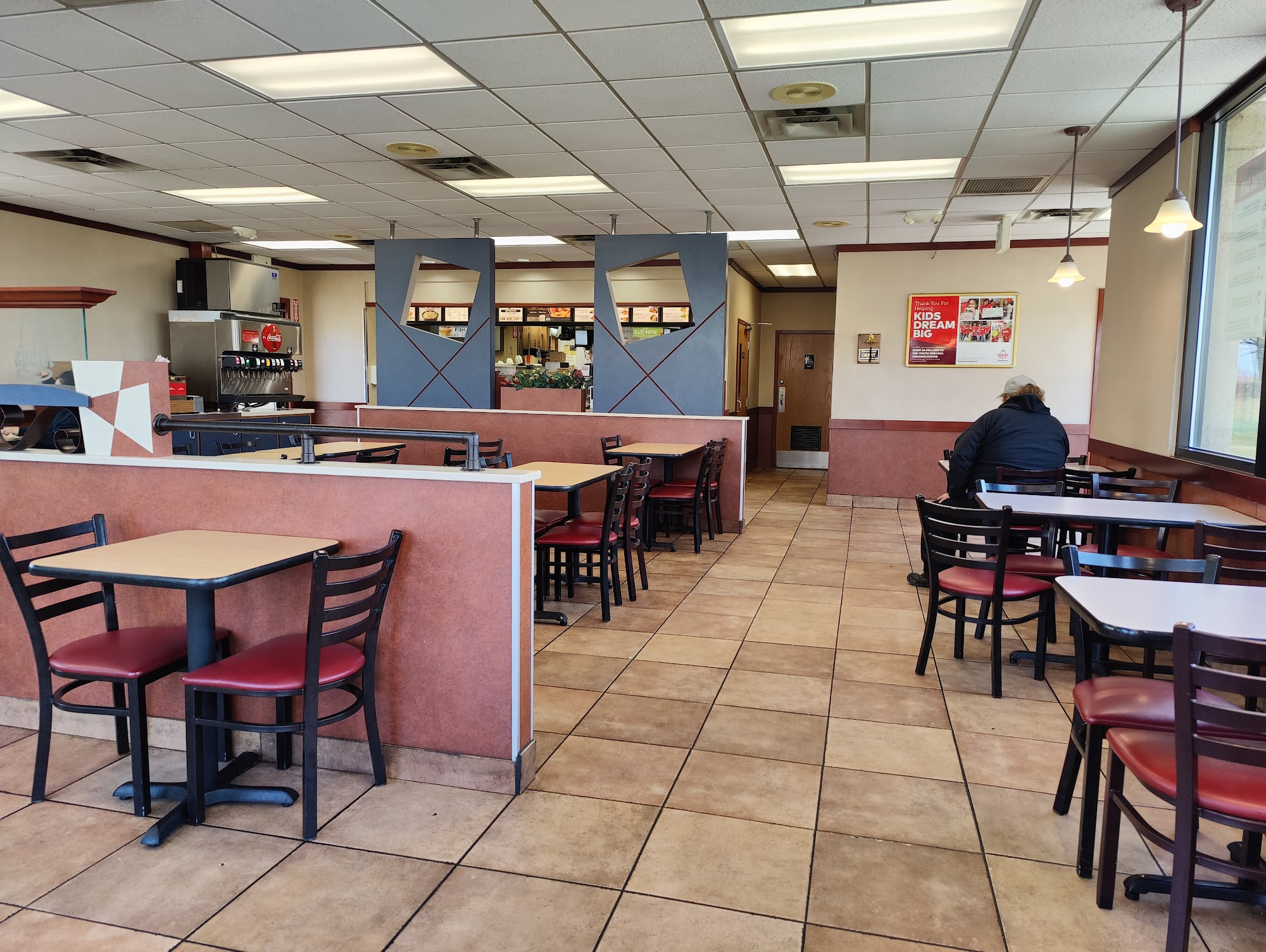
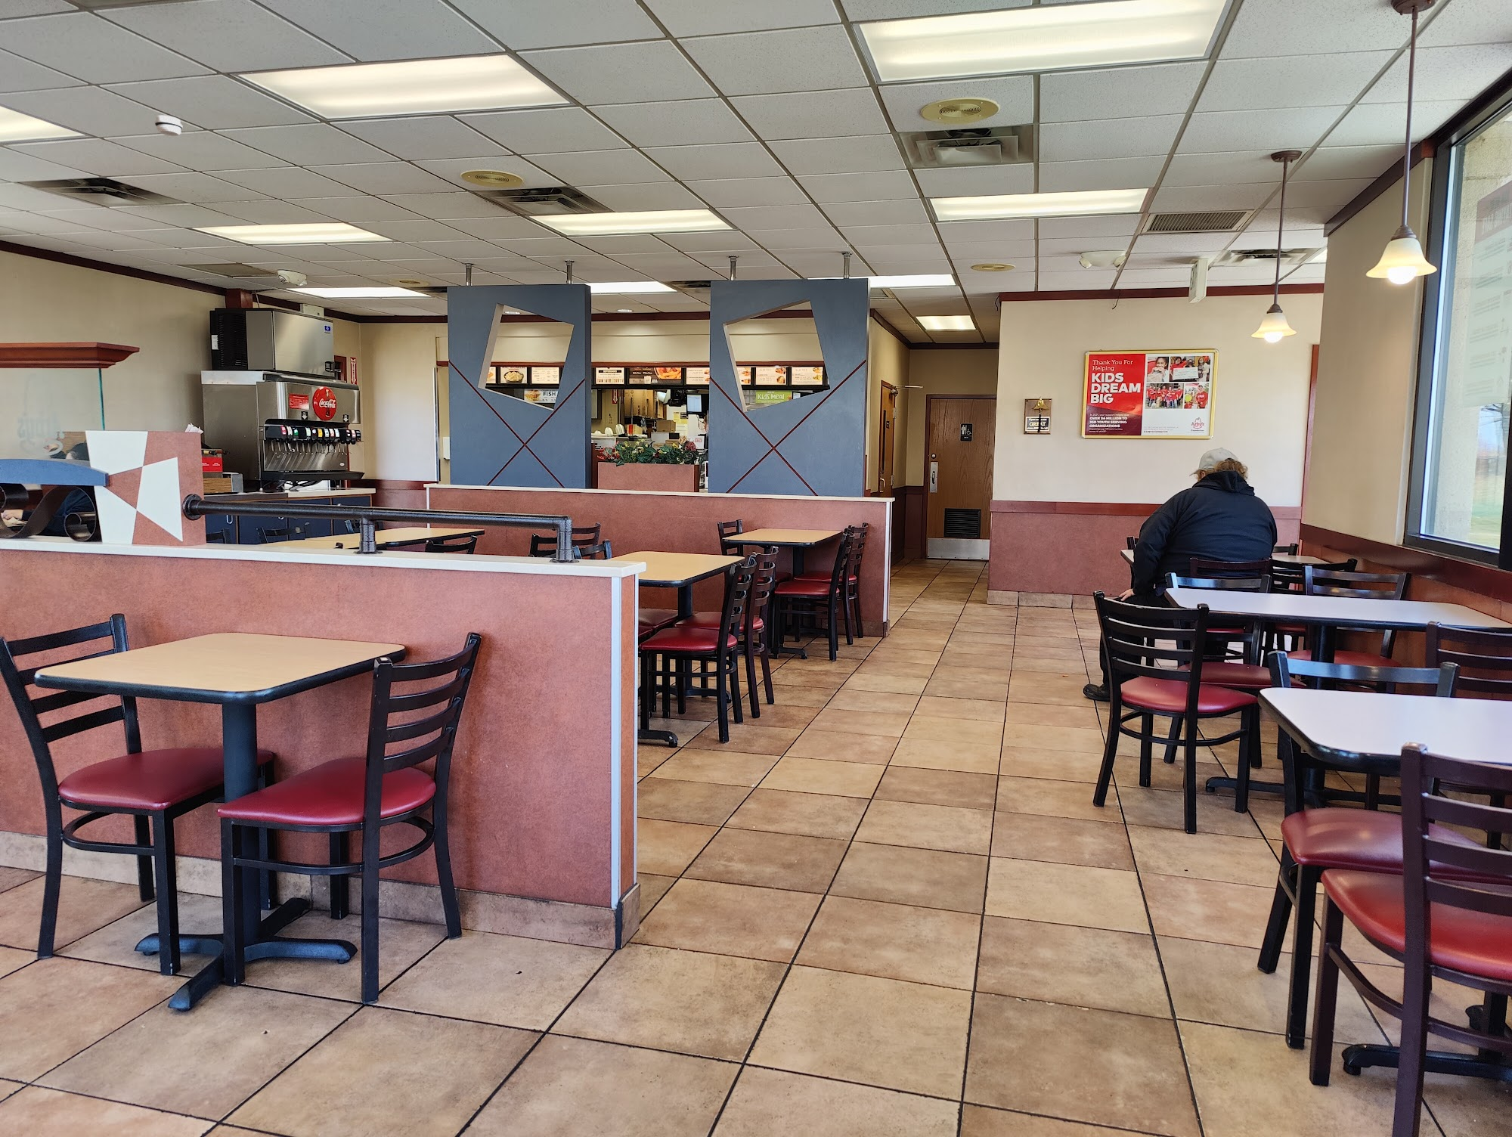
+ smoke detector (168, 125)
